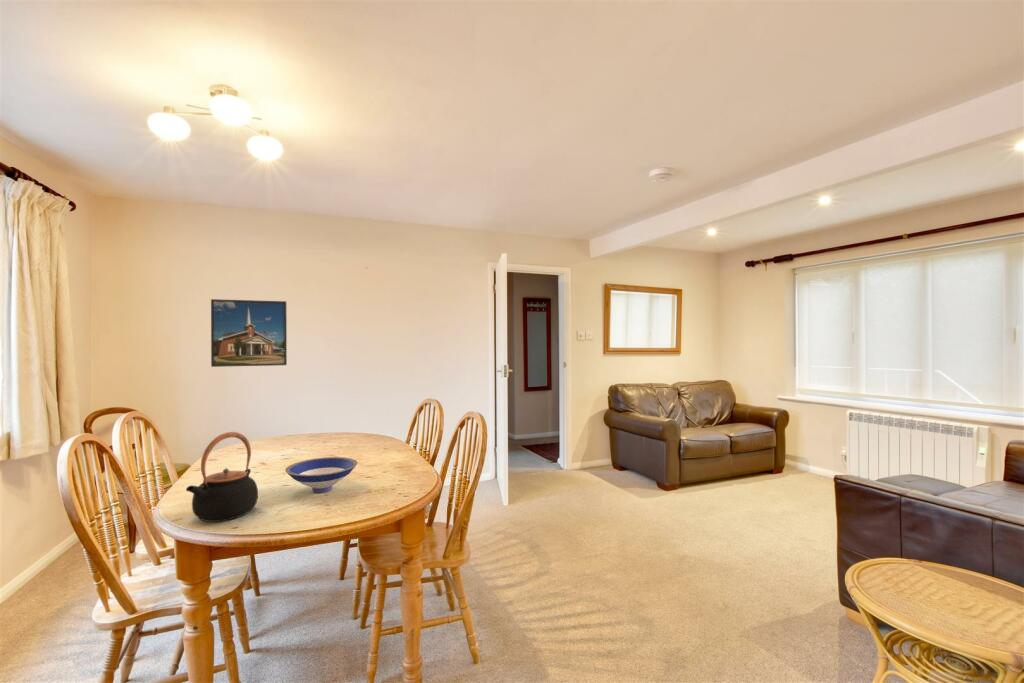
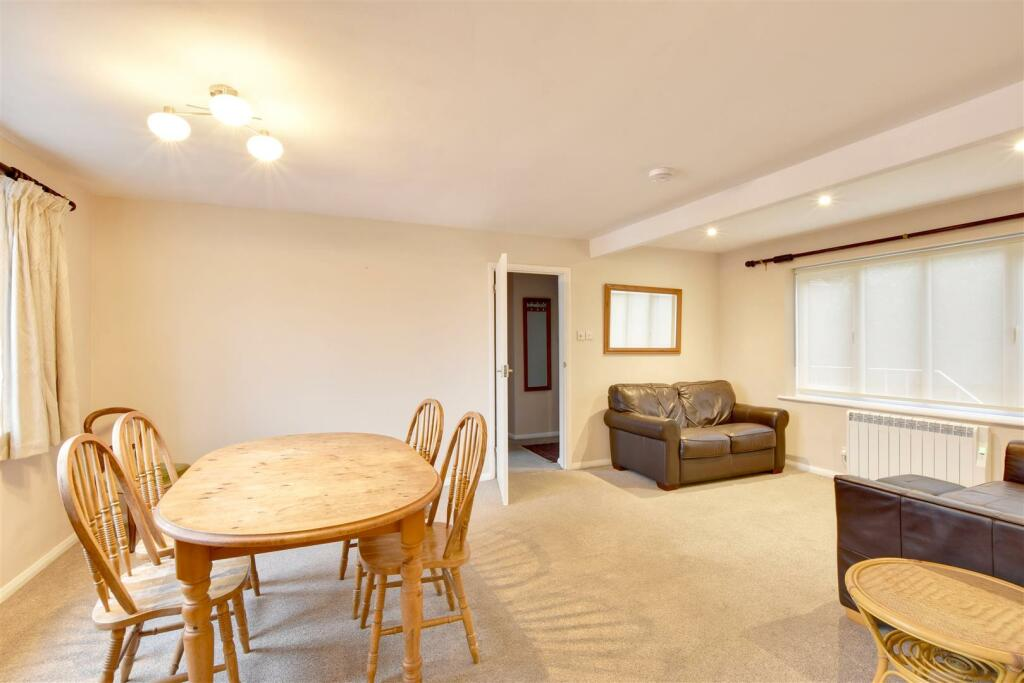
- teapot (221, 474)
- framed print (249, 333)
- bowl (322, 477)
